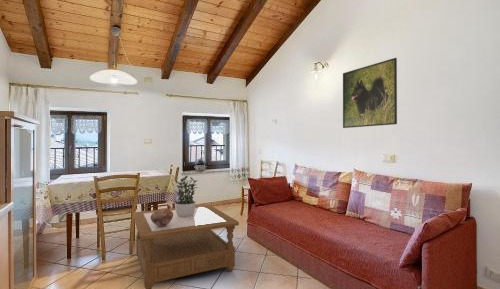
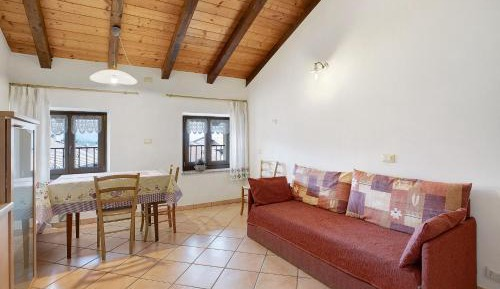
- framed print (367, 96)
- coffee table (182, 240)
- ceramic pot (162, 216)
- potted plant (186, 195)
